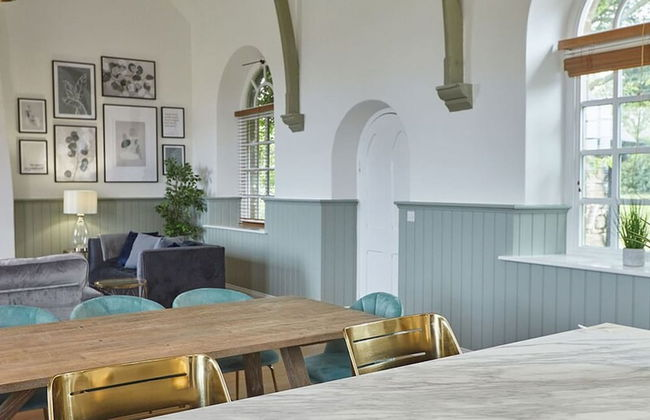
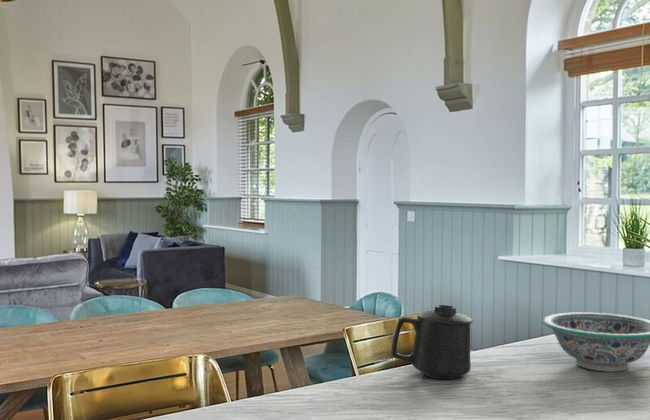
+ decorative bowl (601, 344)
+ mug (434, 340)
